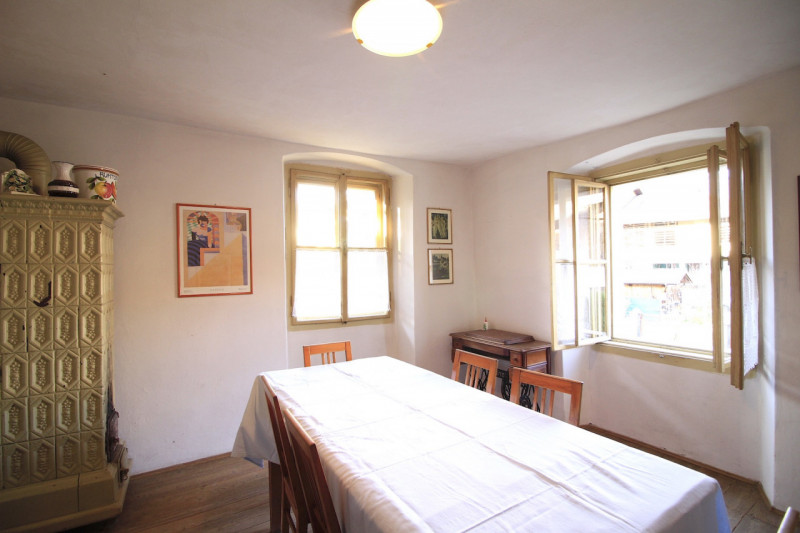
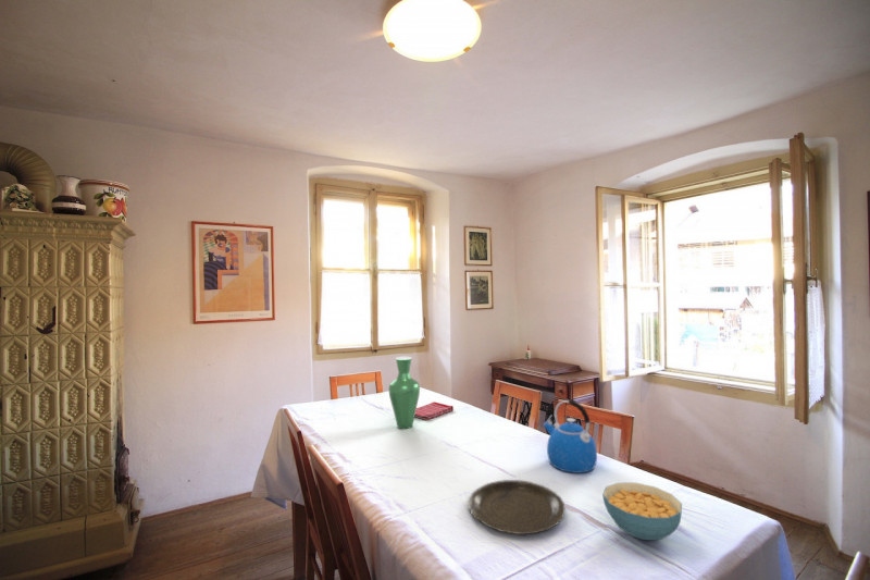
+ dish towel (430, 409)
+ kettle (566, 430)
+ vase (403, 392)
+ cereal bowl (642, 516)
+ plate (515, 505)
